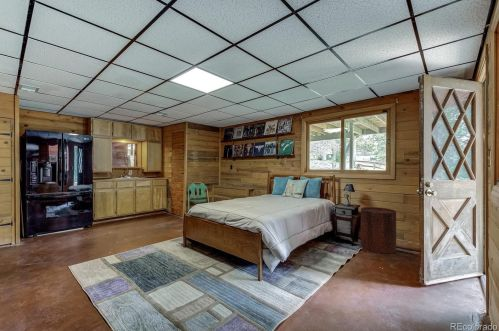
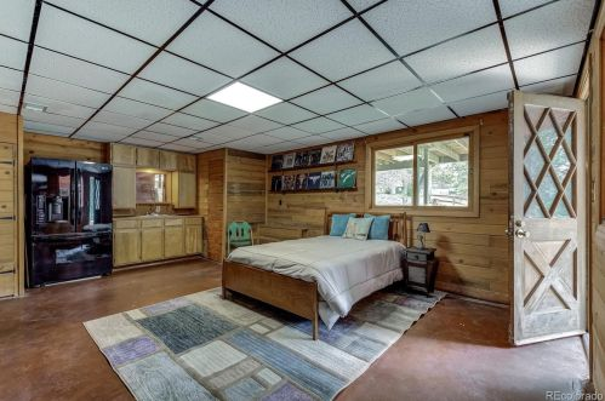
- trash can (377, 228)
